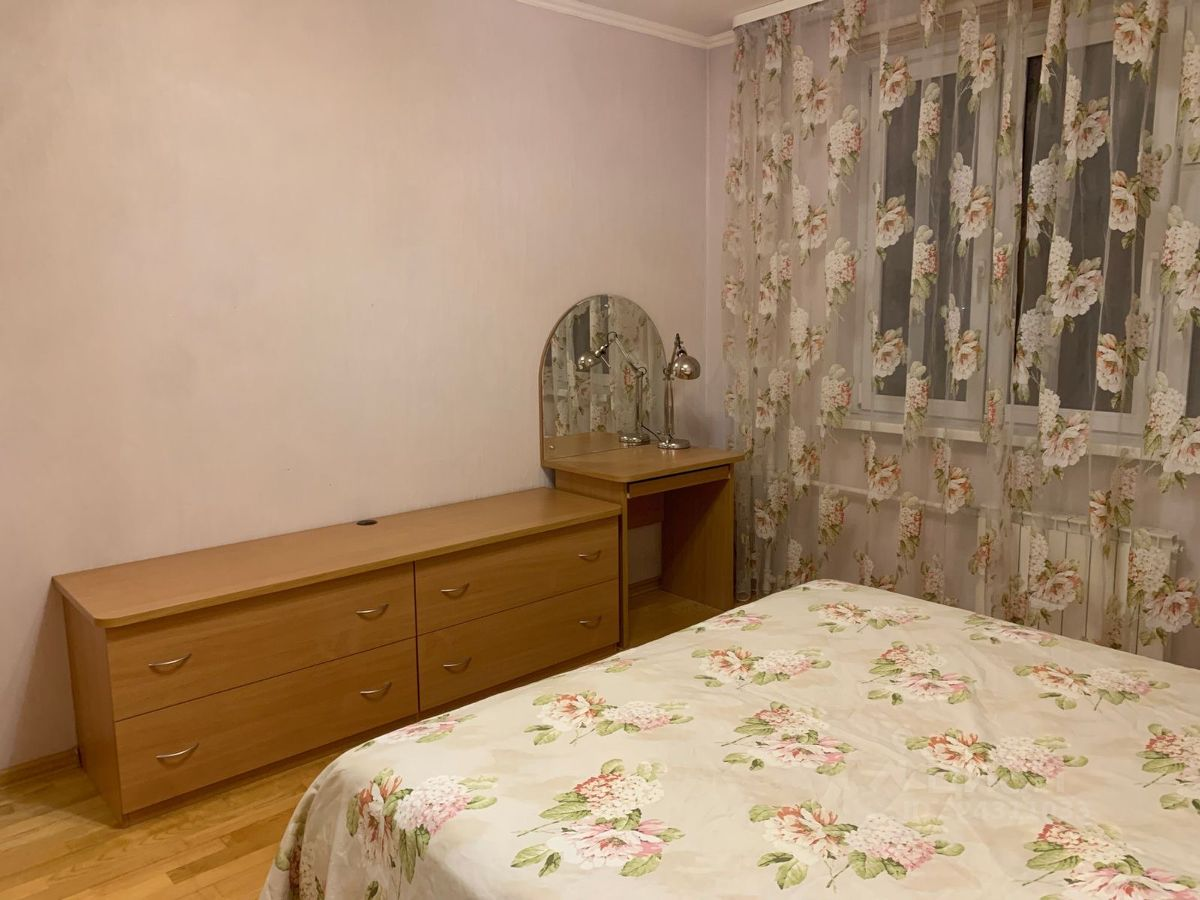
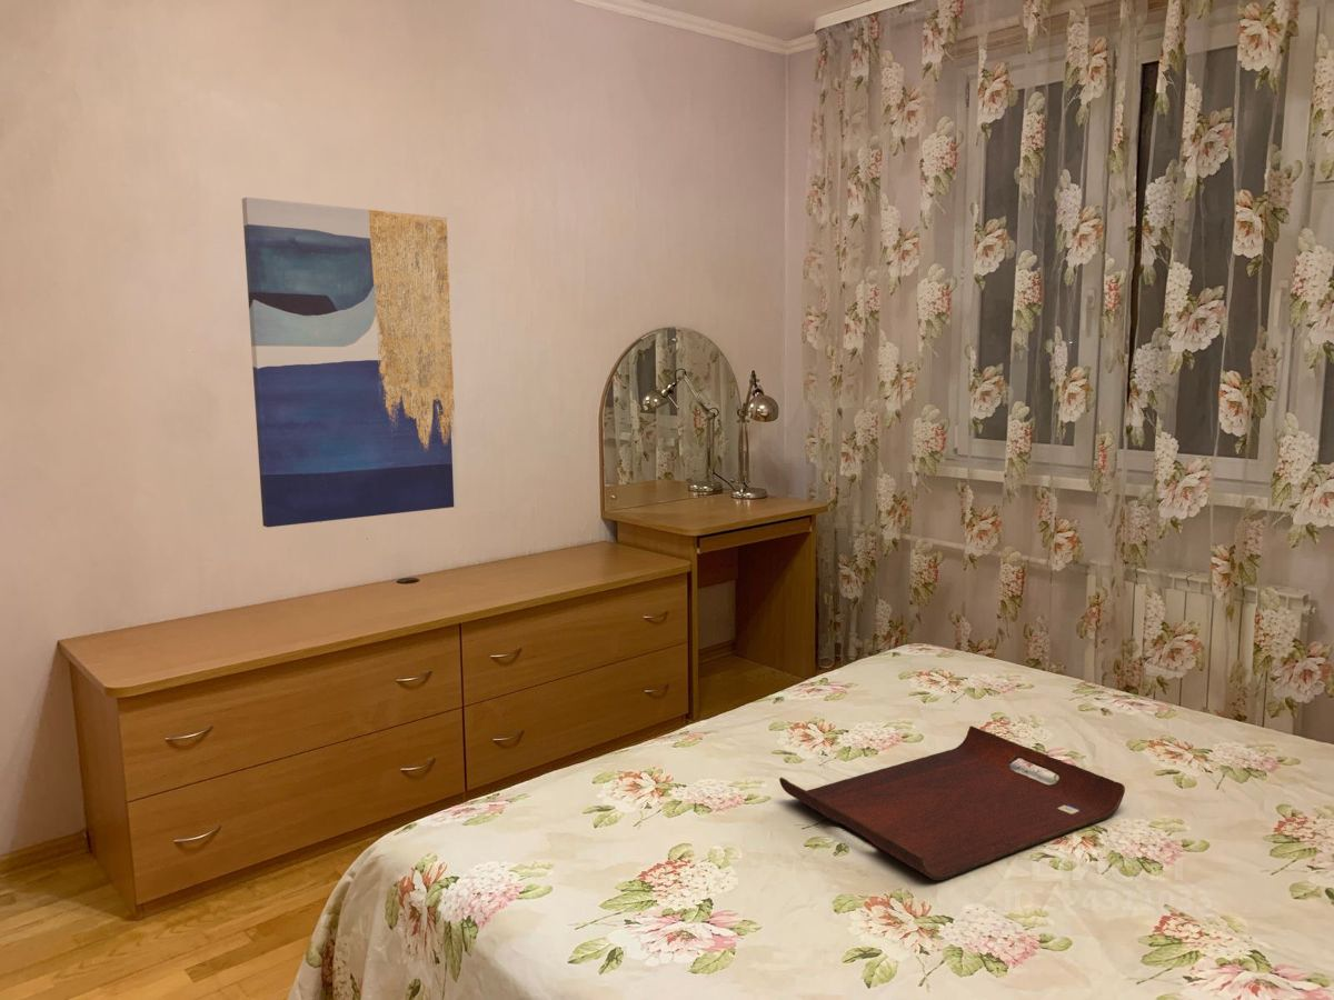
+ serving tray (949, 793)
+ wall art (358, 364)
